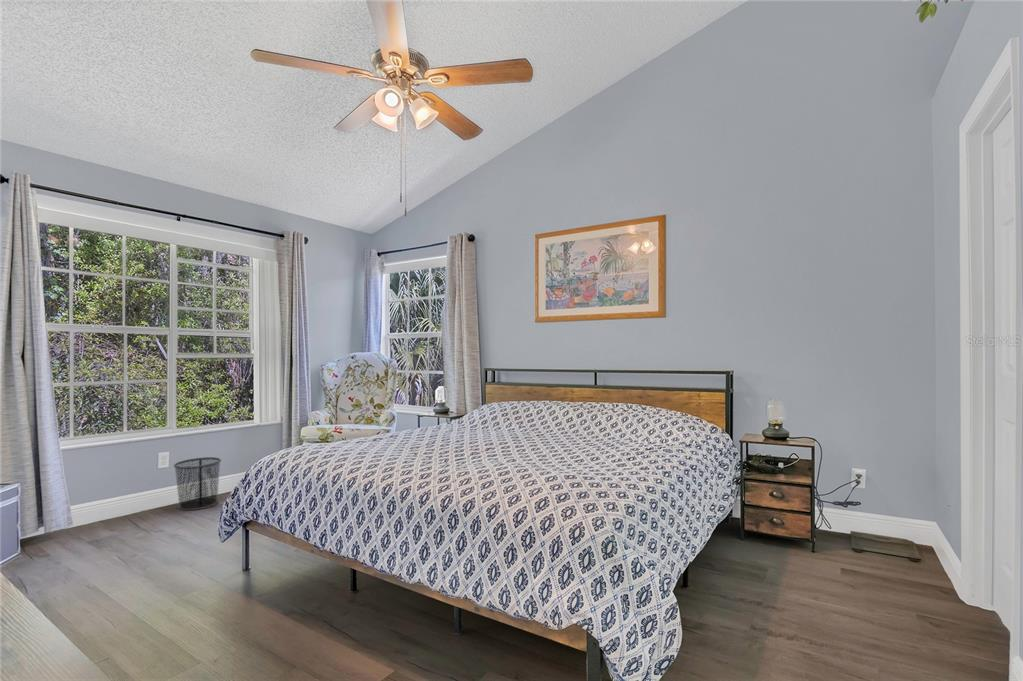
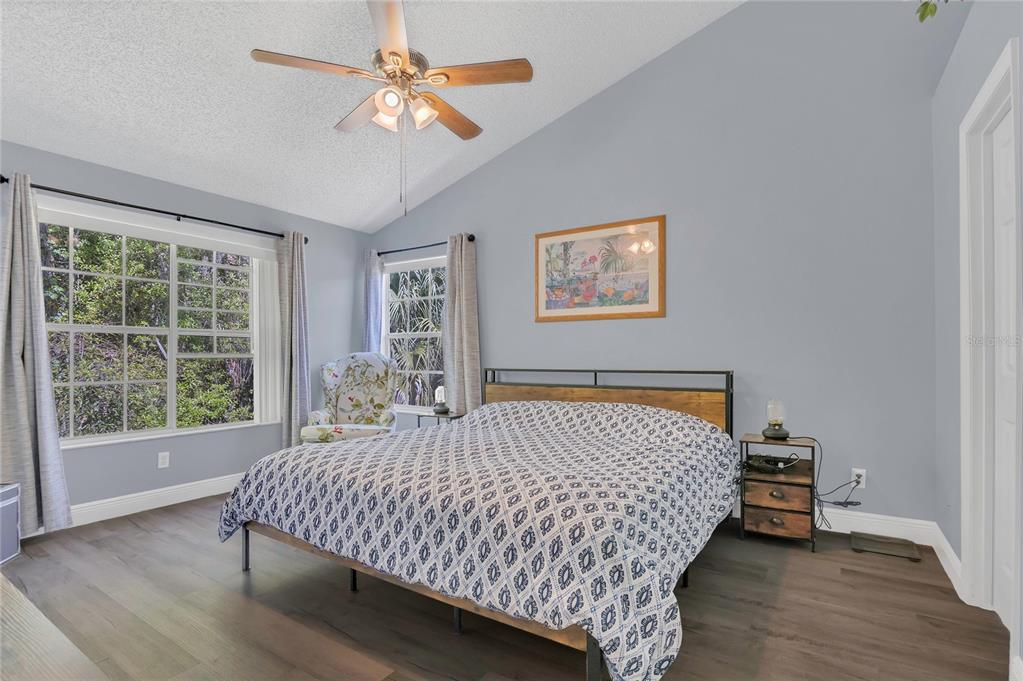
- waste bin (198, 483)
